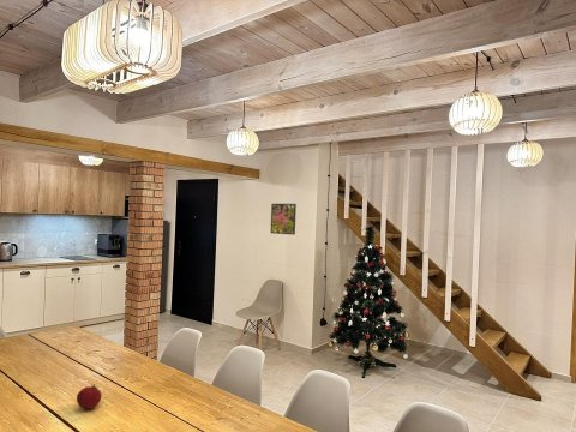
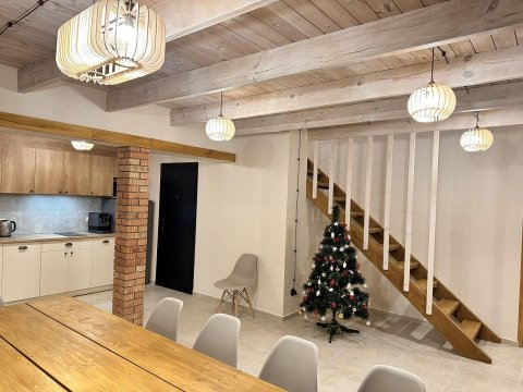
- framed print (282, 218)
- fruit (89, 396)
